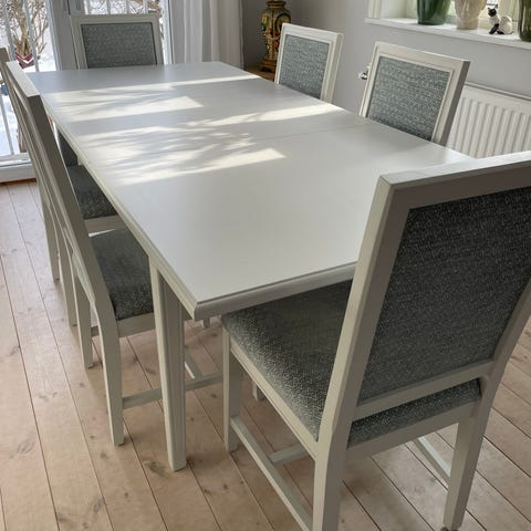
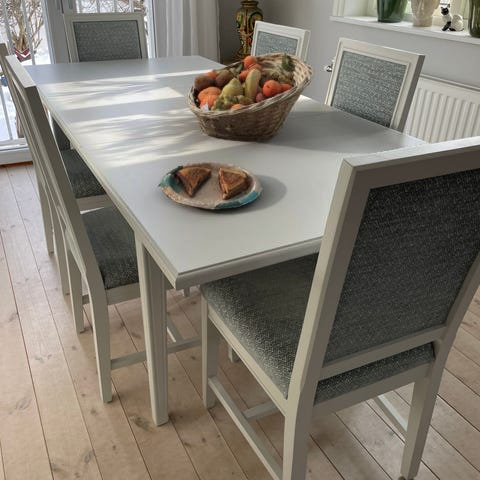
+ fruit basket (248, 94)
+ plate (209, 184)
